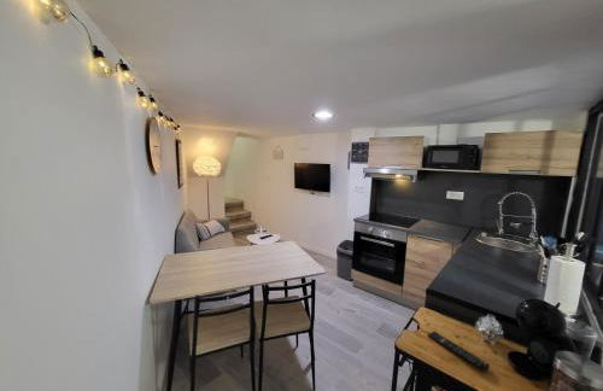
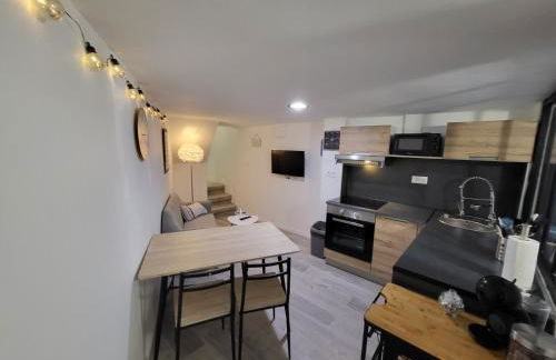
- remote control (456, 349)
